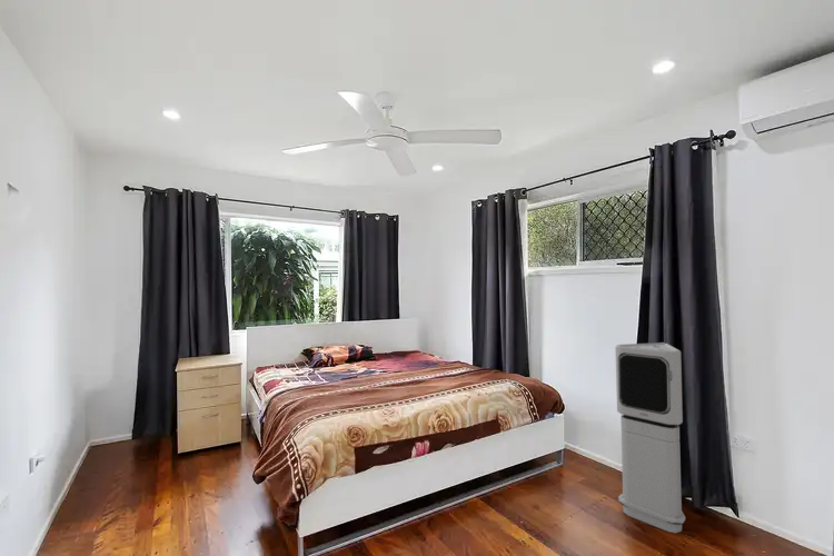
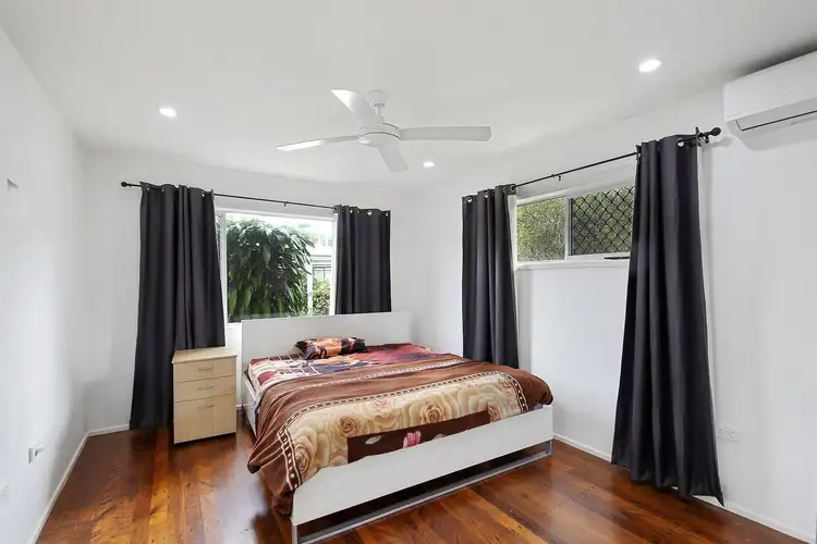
- air purifier (655, 428)
